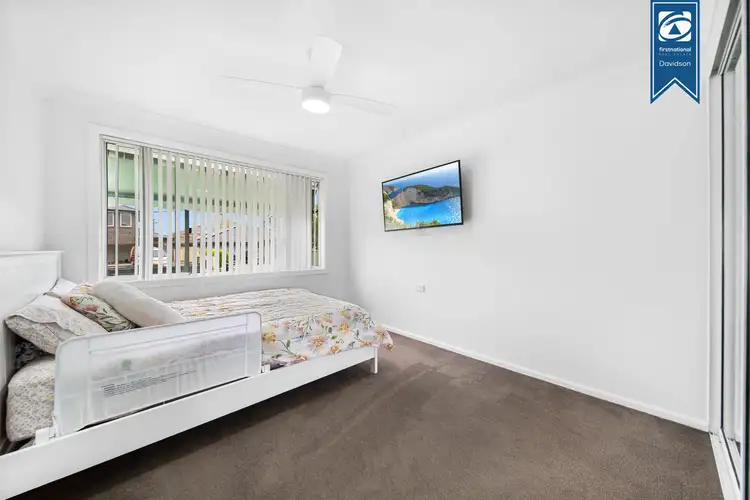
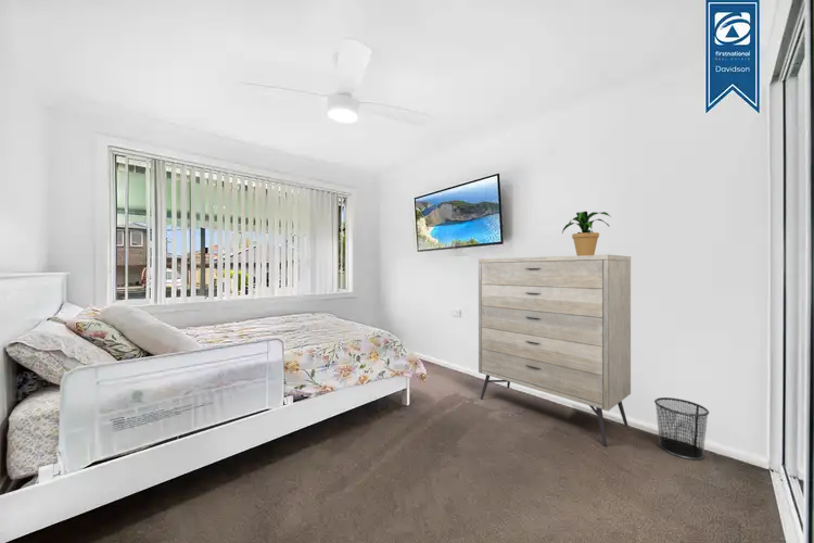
+ waste bin (681, 427)
+ dresser (547, 333)
+ potted plant (585, 233)
